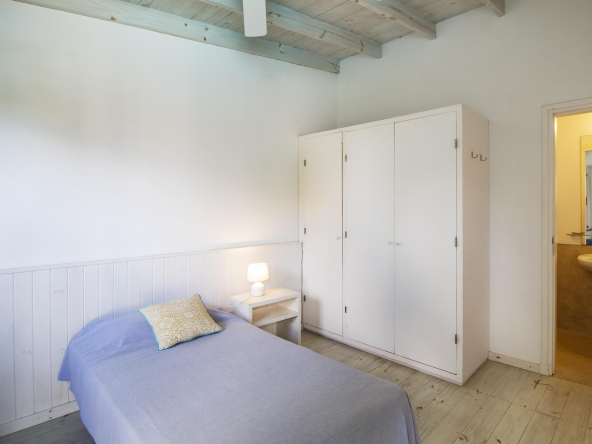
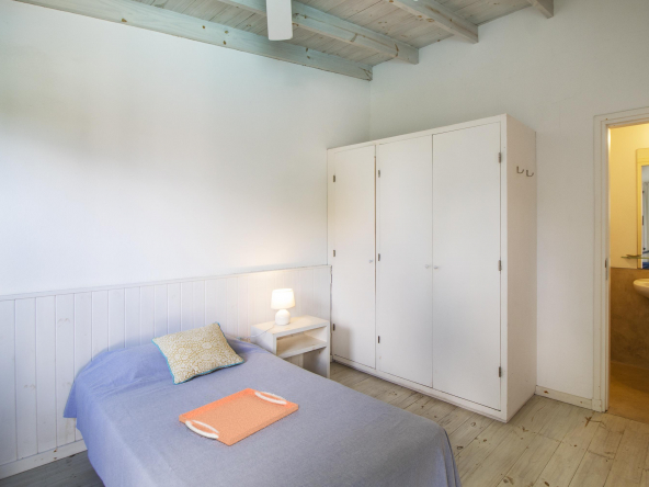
+ serving tray (240, 411)
